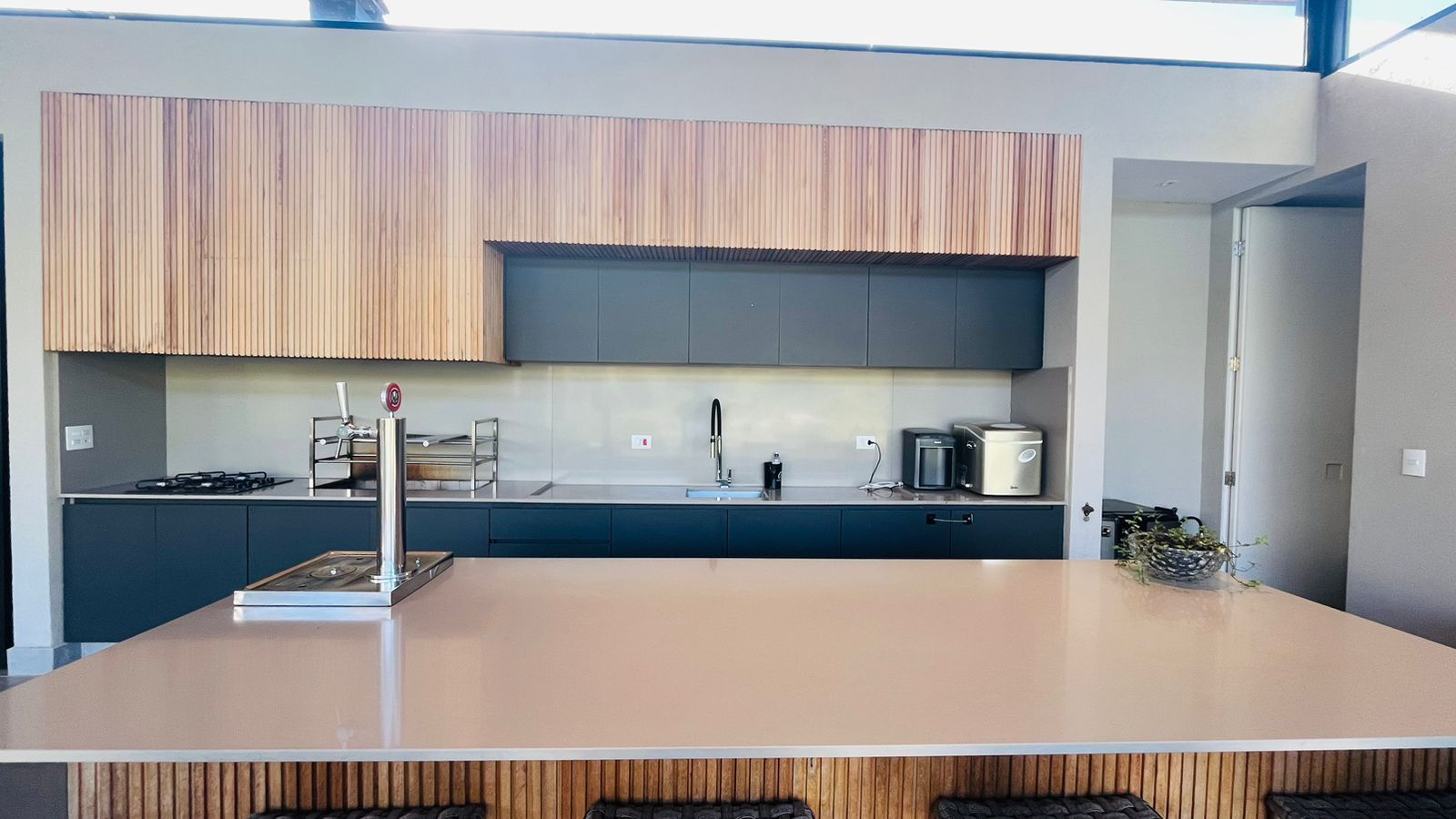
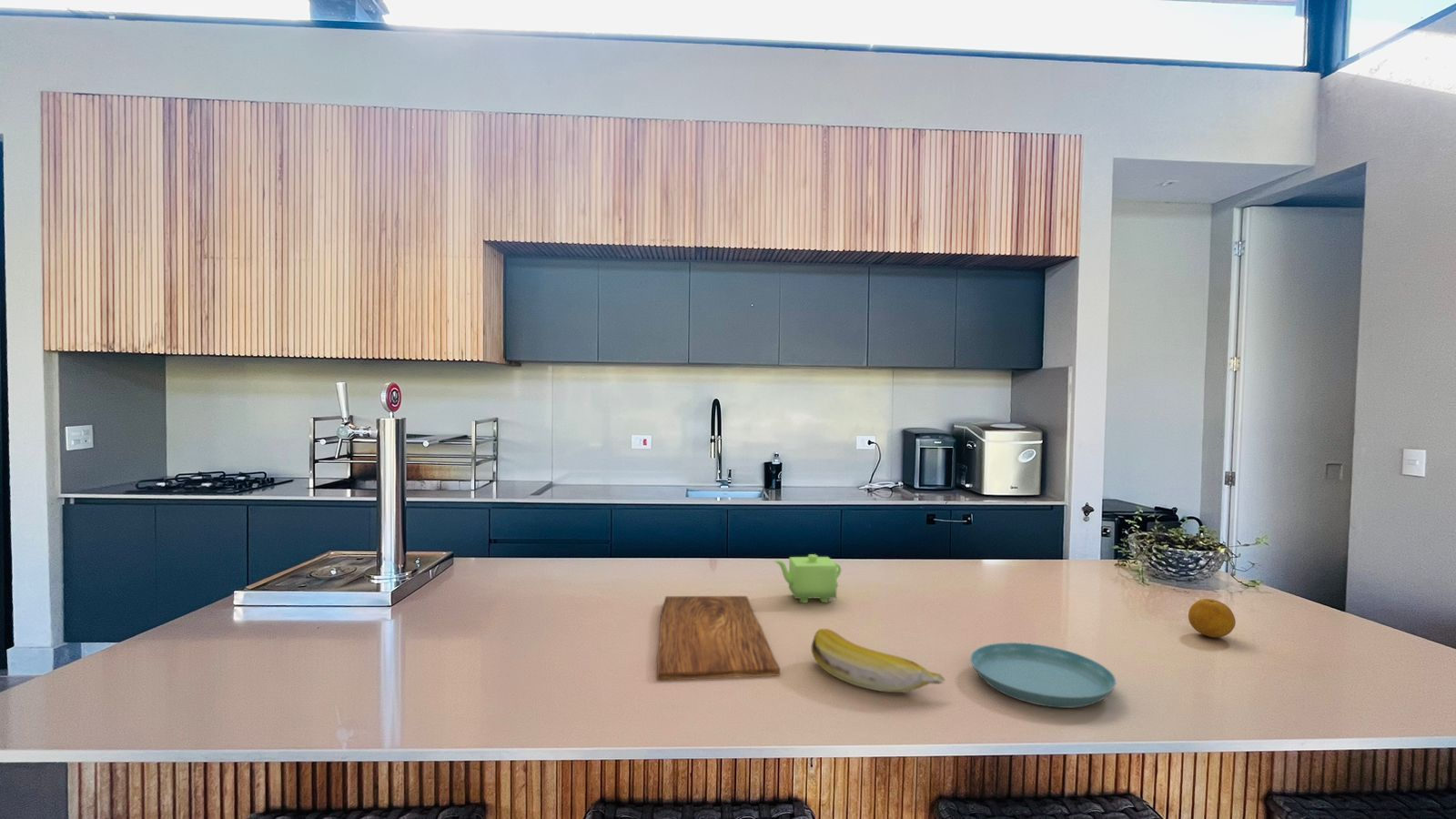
+ saucer (1039, 674)
+ cutting board (710, 631)
+ banana (872, 657)
+ fruit (1211, 618)
+ teapot (806, 576)
